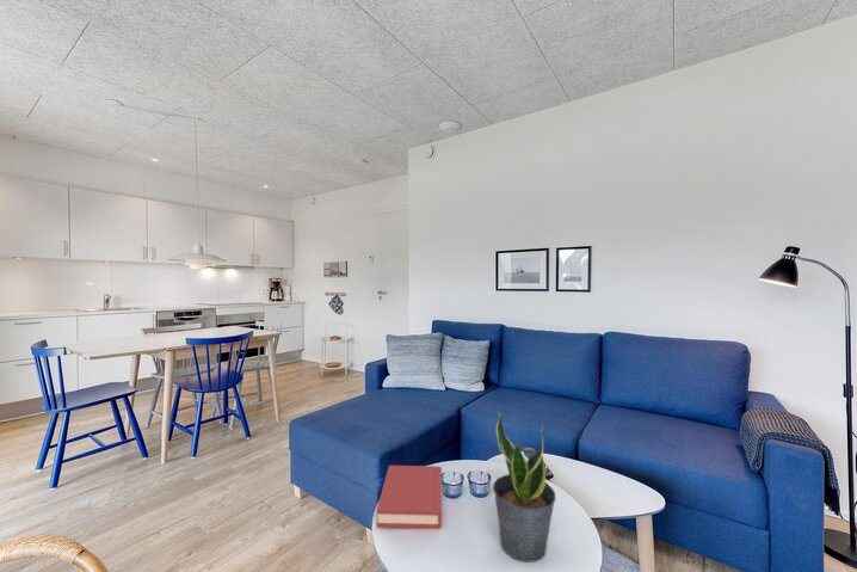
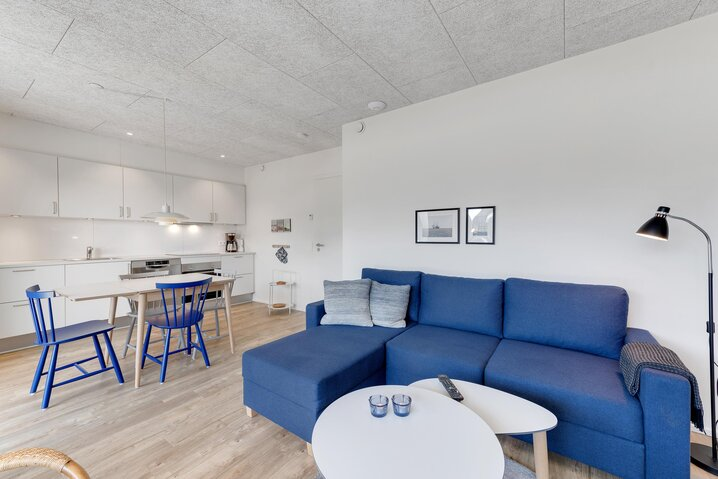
- hardback book (412, 493)
- potted plant (523, 478)
